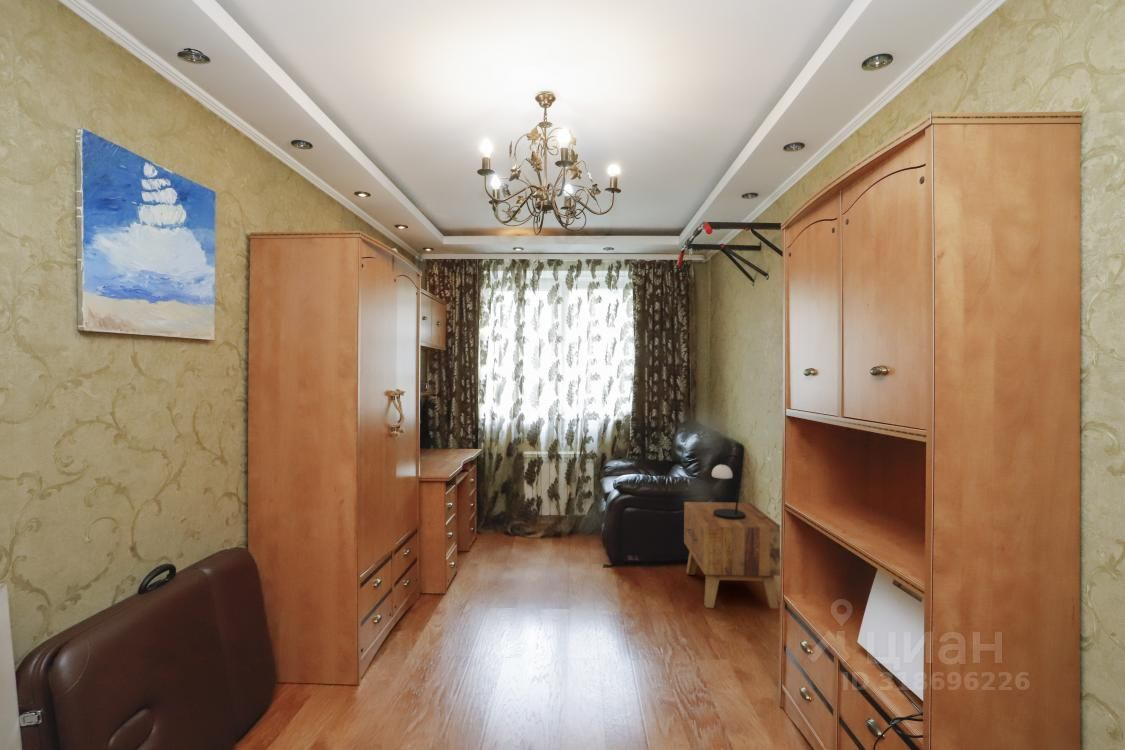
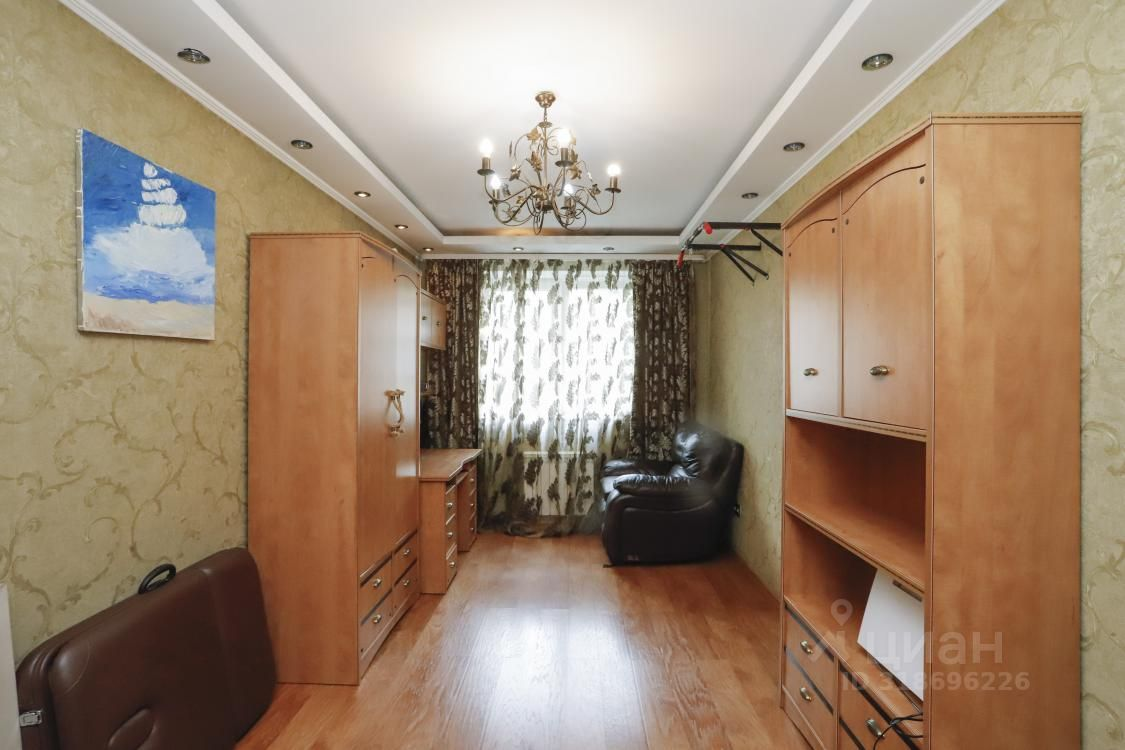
- table lamp (727, 478)
- side table (727, 551)
